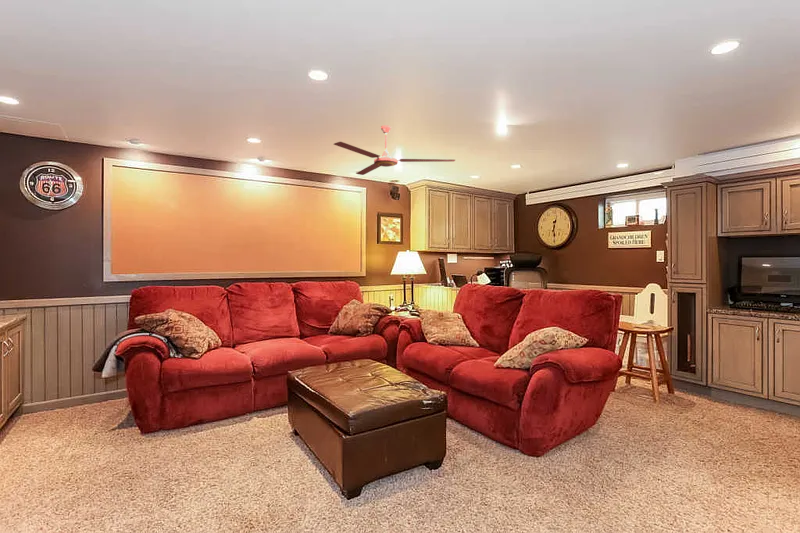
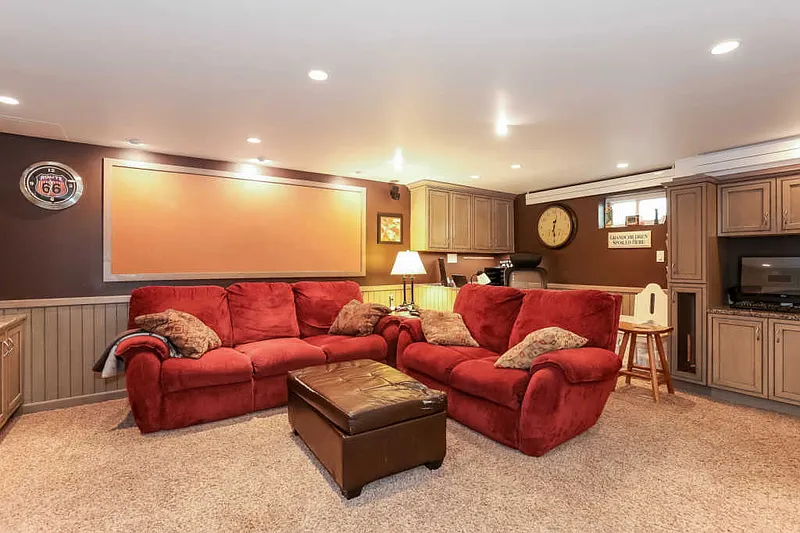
- ceiling fan (387, 151)
